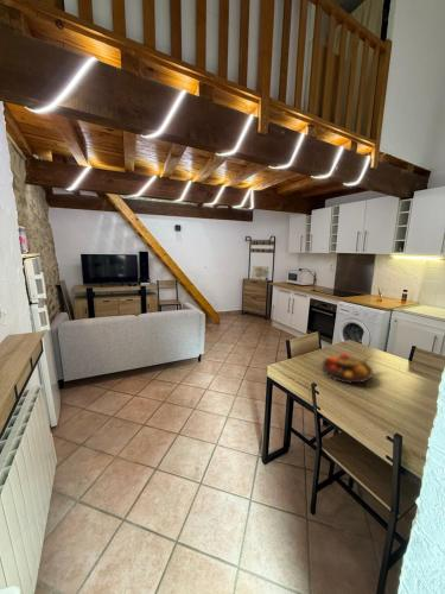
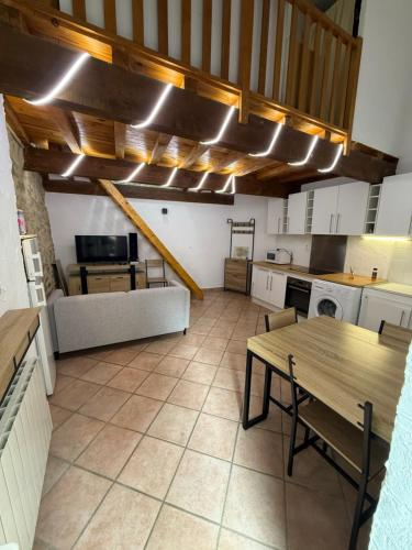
- fruit bowl (347, 364)
